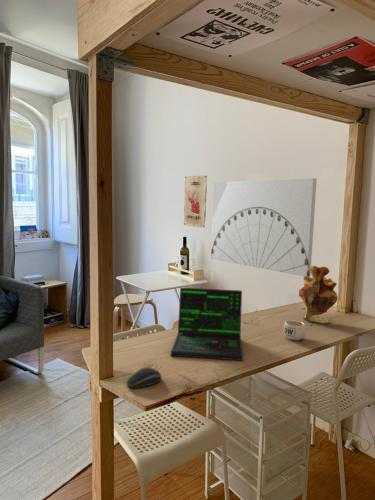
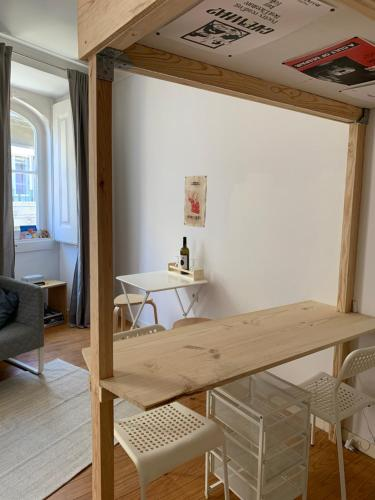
- computer mouse (144, 375)
- laptop (217, 321)
- mug (296, 330)
- wall art (256, 224)
- vase (319, 292)
